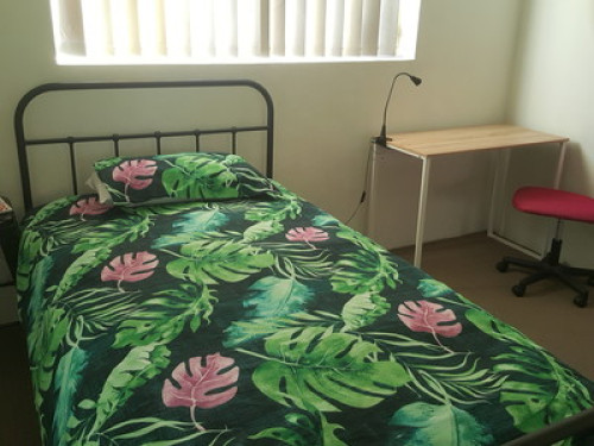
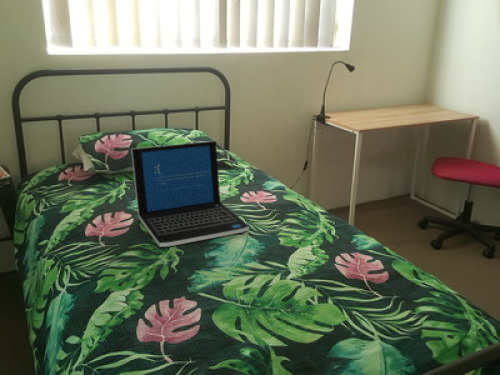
+ laptop (189, 189)
